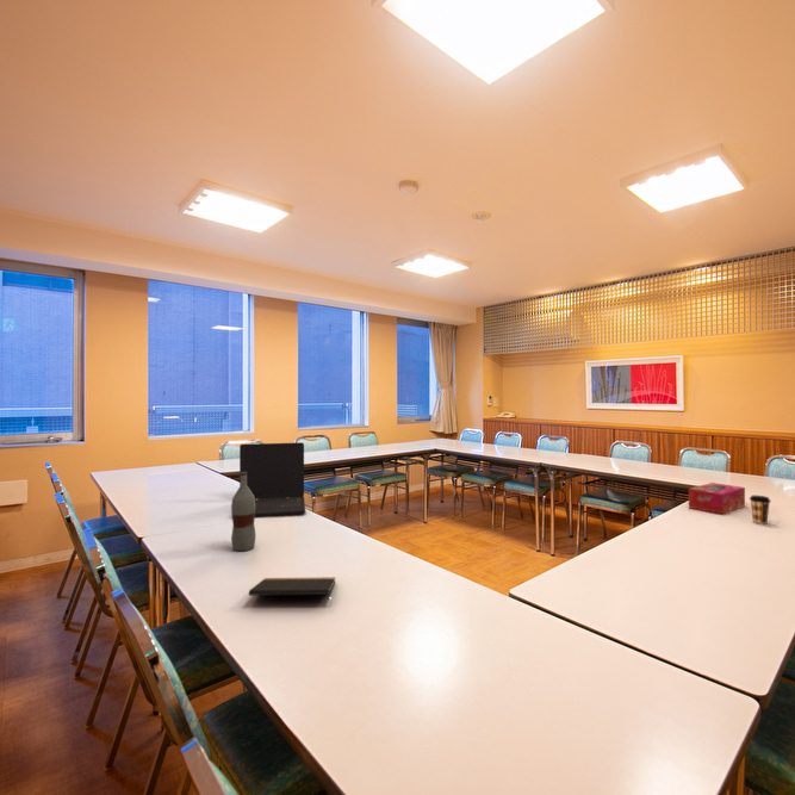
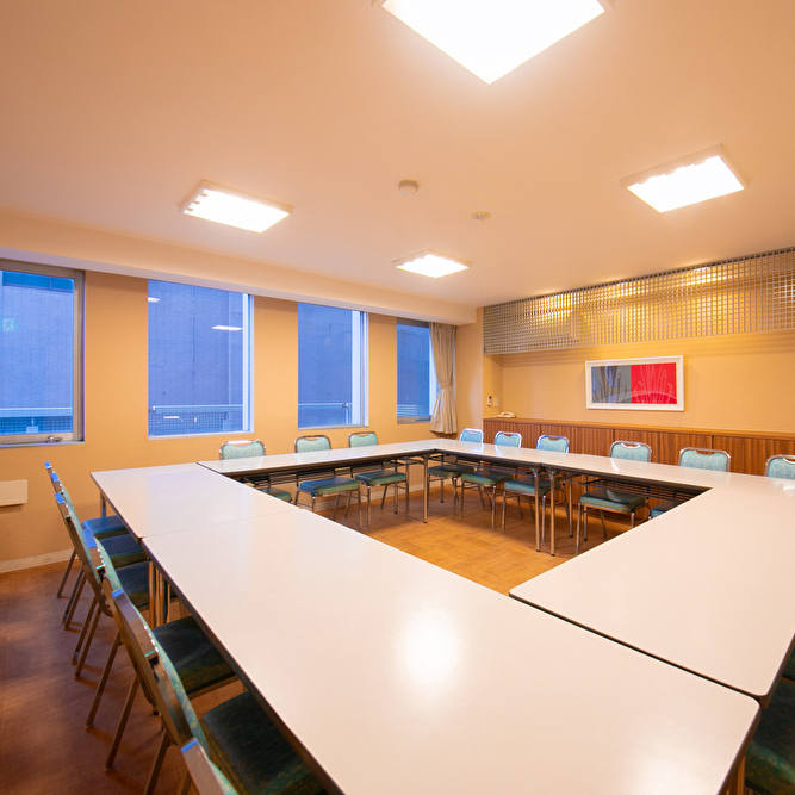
- coffee cup (759, 509)
- bottle (243, 509)
- tissue box (716, 497)
- laptop (271, 477)
- notepad (294, 585)
